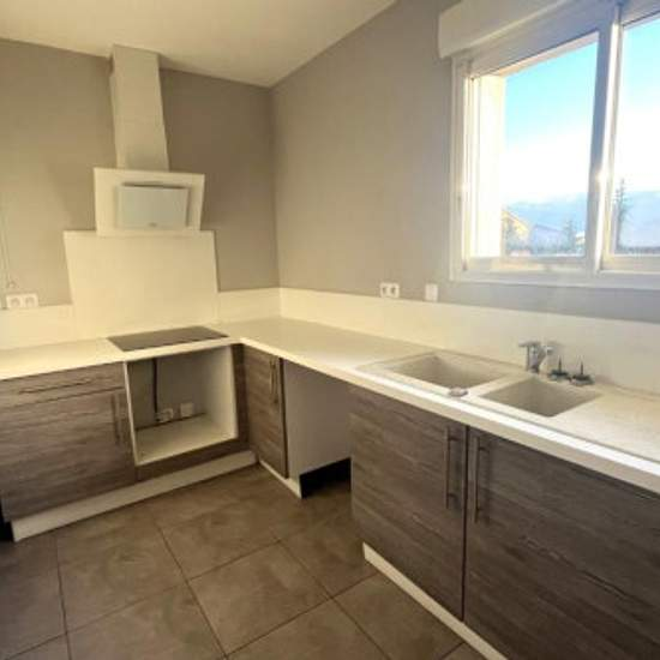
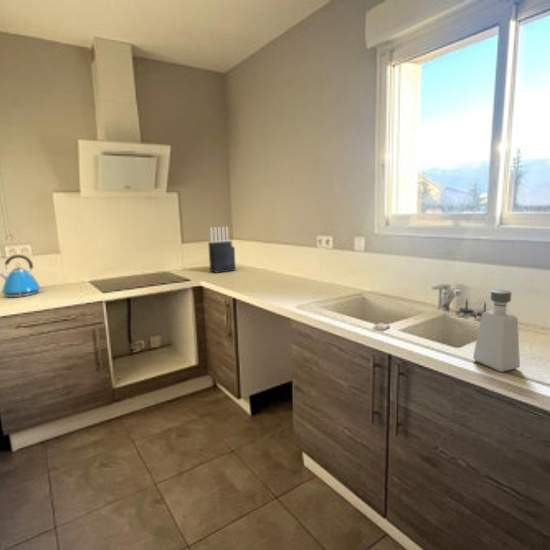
+ soap dispenser (498, 328)
+ kettle (20, 274)
+ knife block (222, 249)
